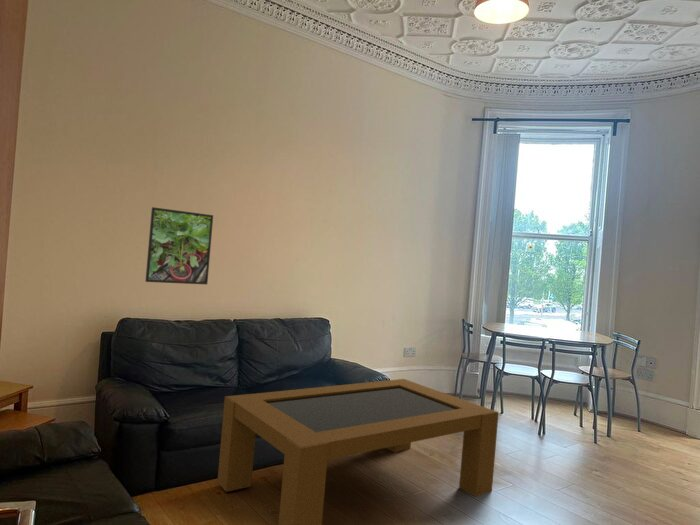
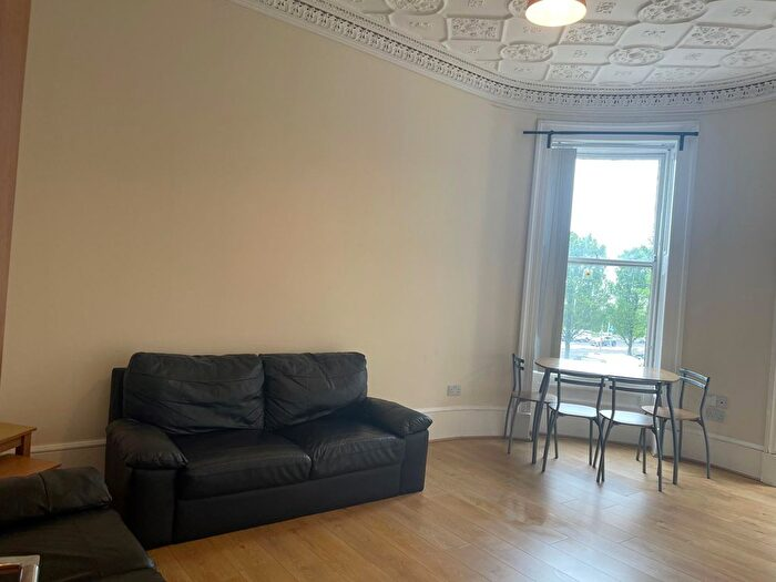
- coffee table (362, 446)
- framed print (180, 247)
